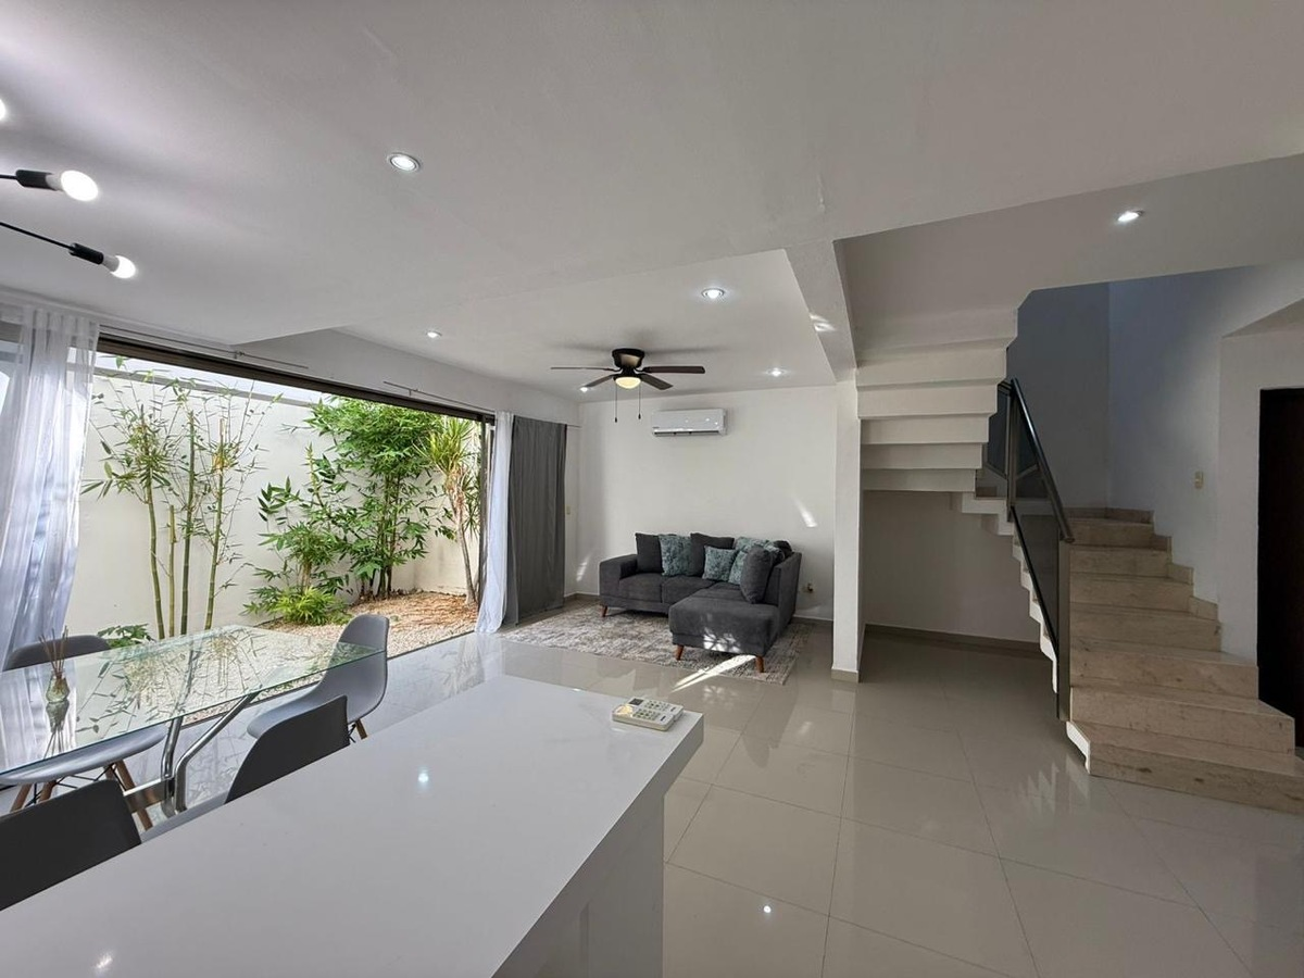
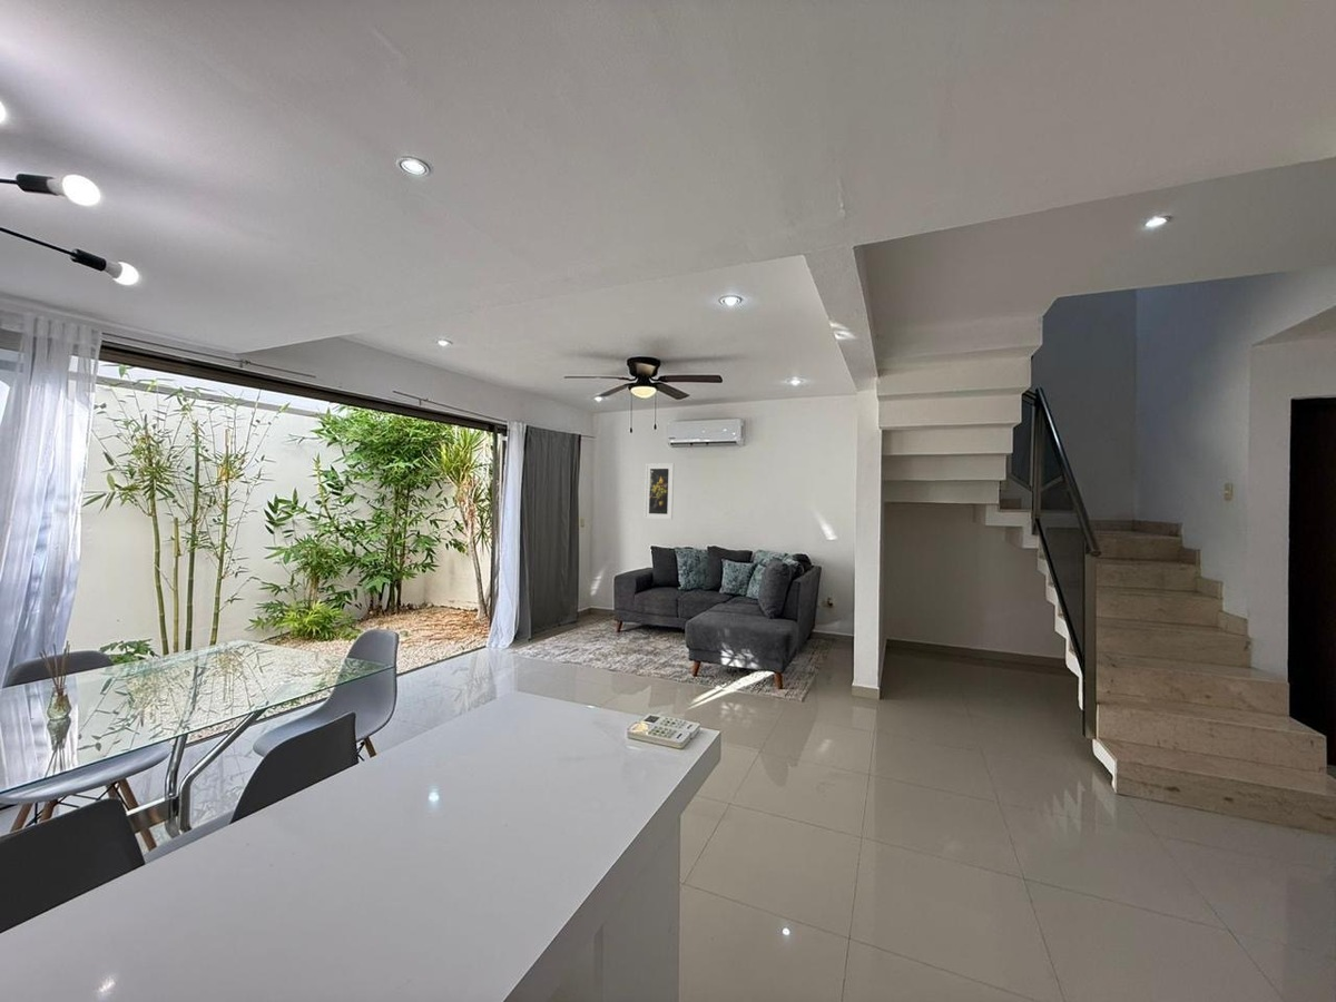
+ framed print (658, 491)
